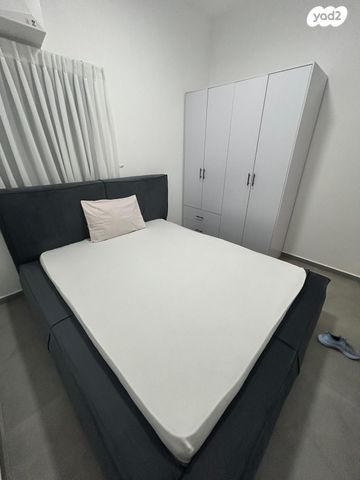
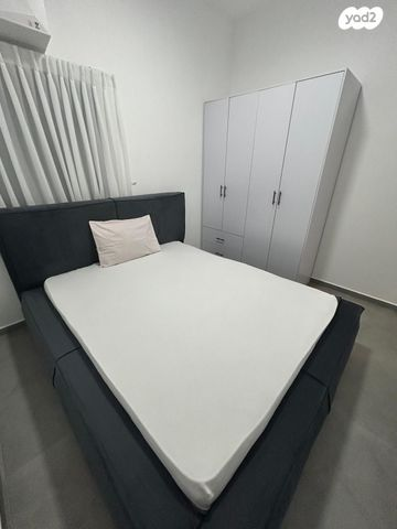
- shoe (341, 342)
